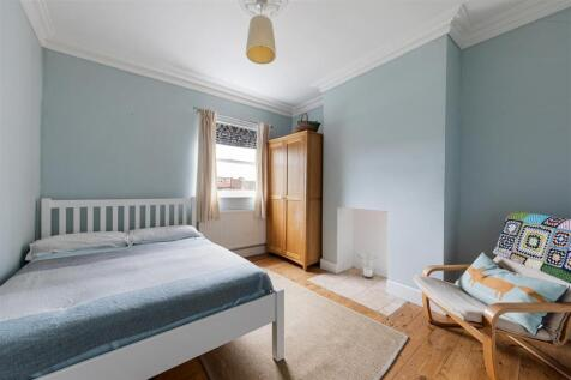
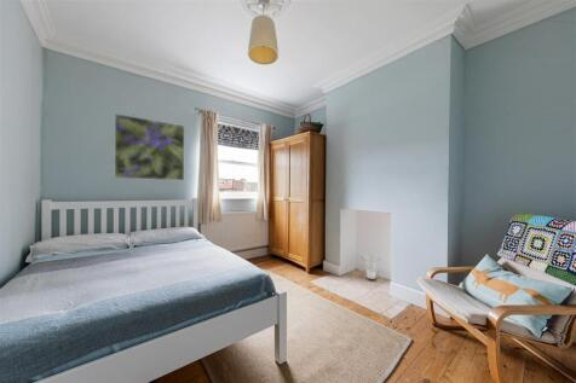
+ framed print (151, 150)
